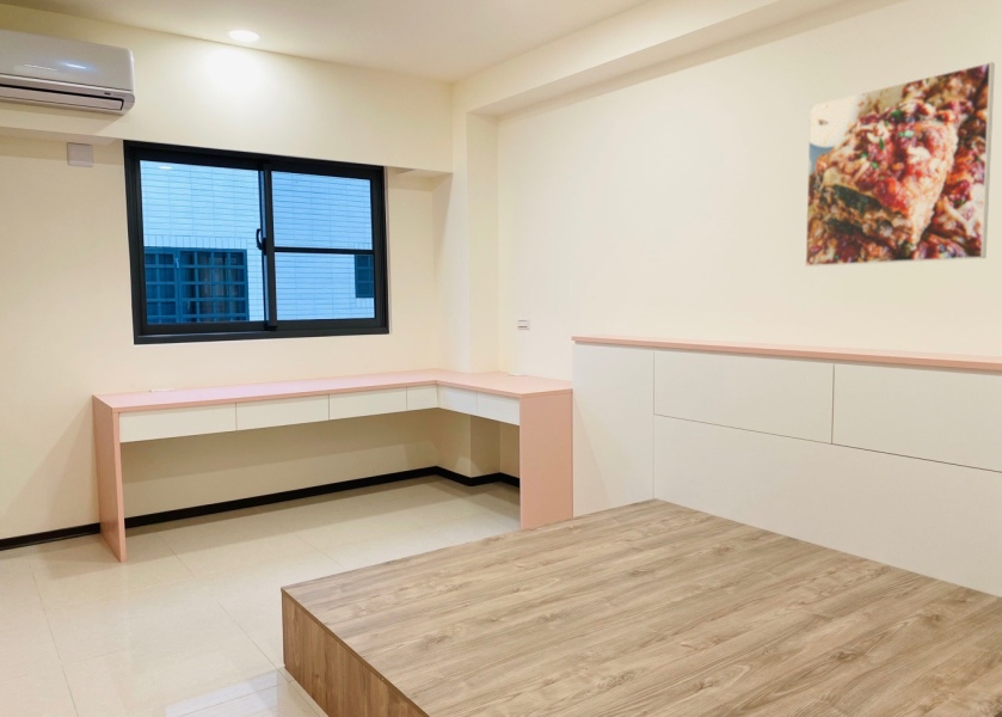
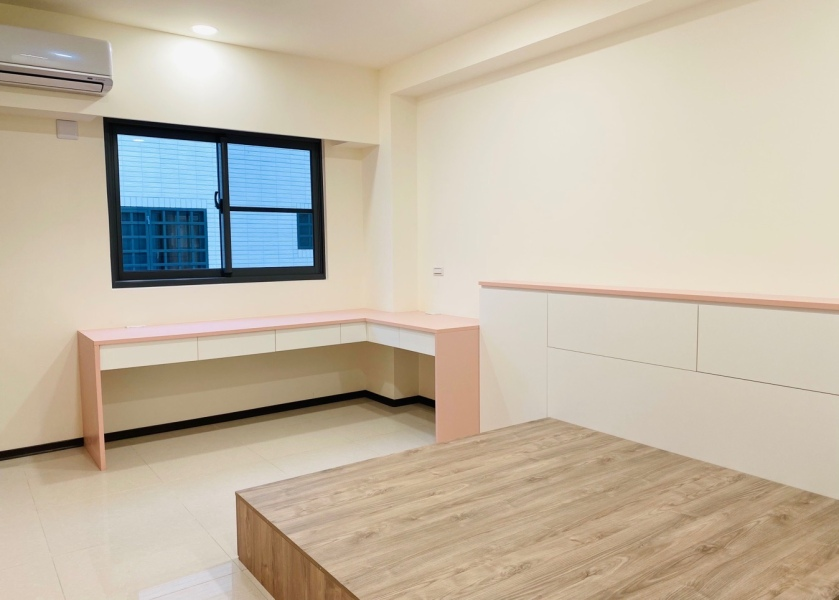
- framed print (890, 174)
